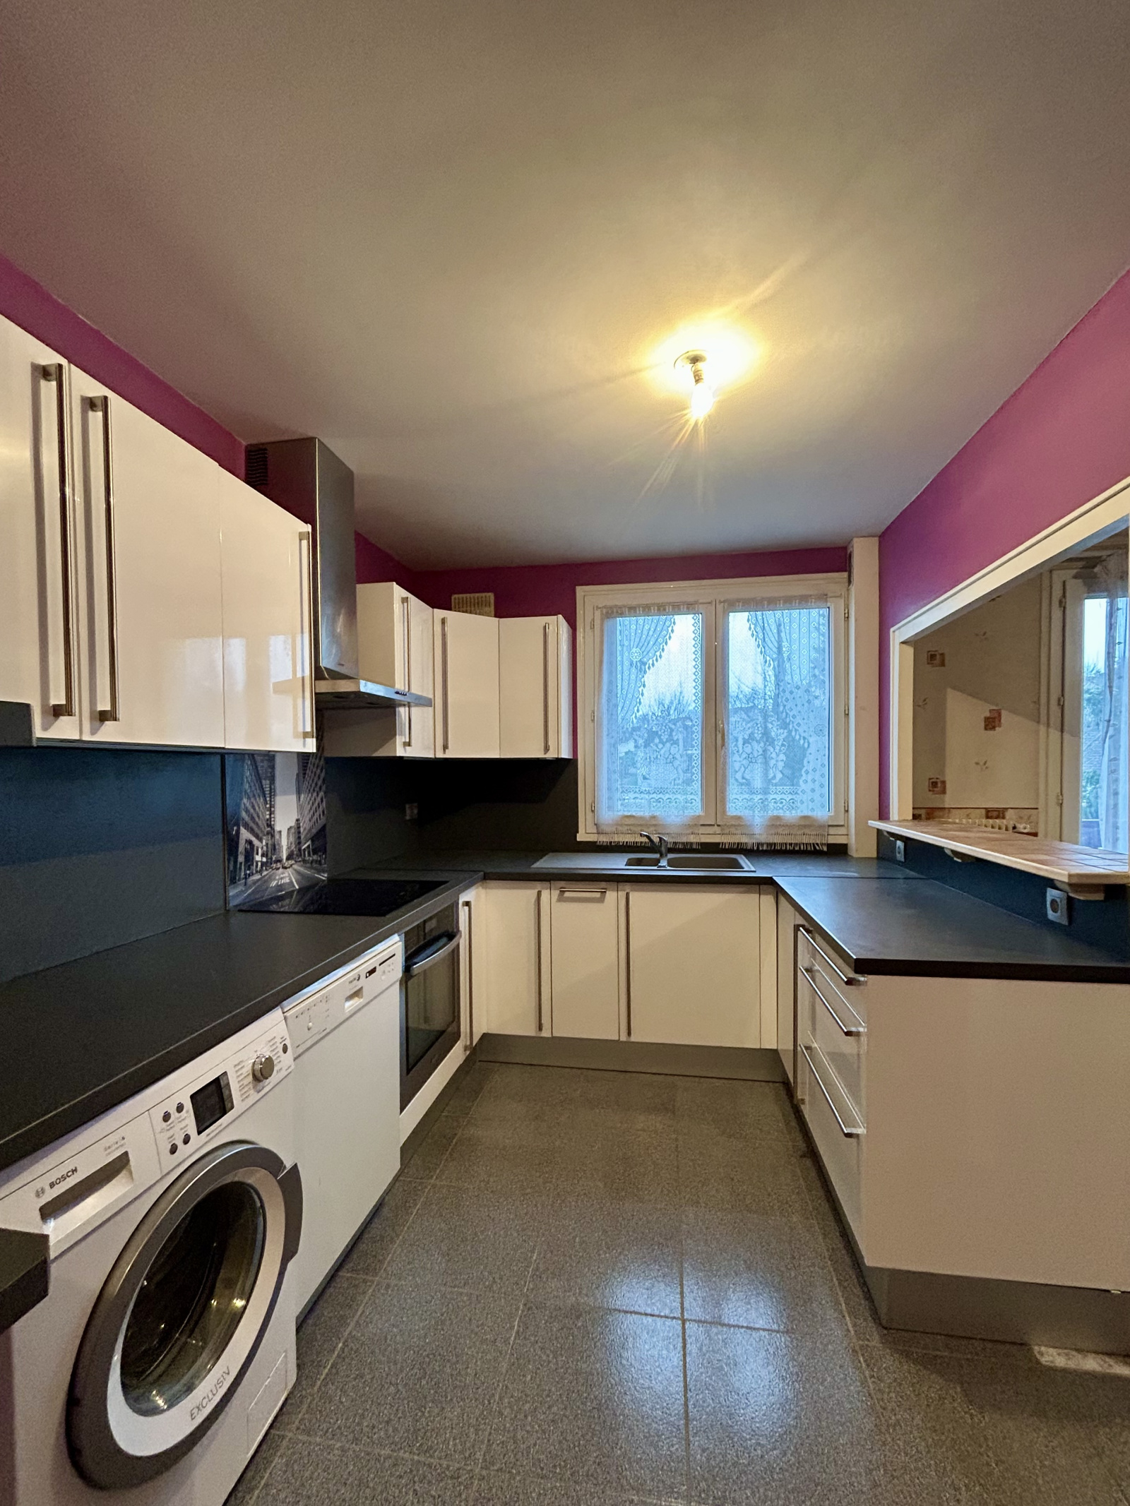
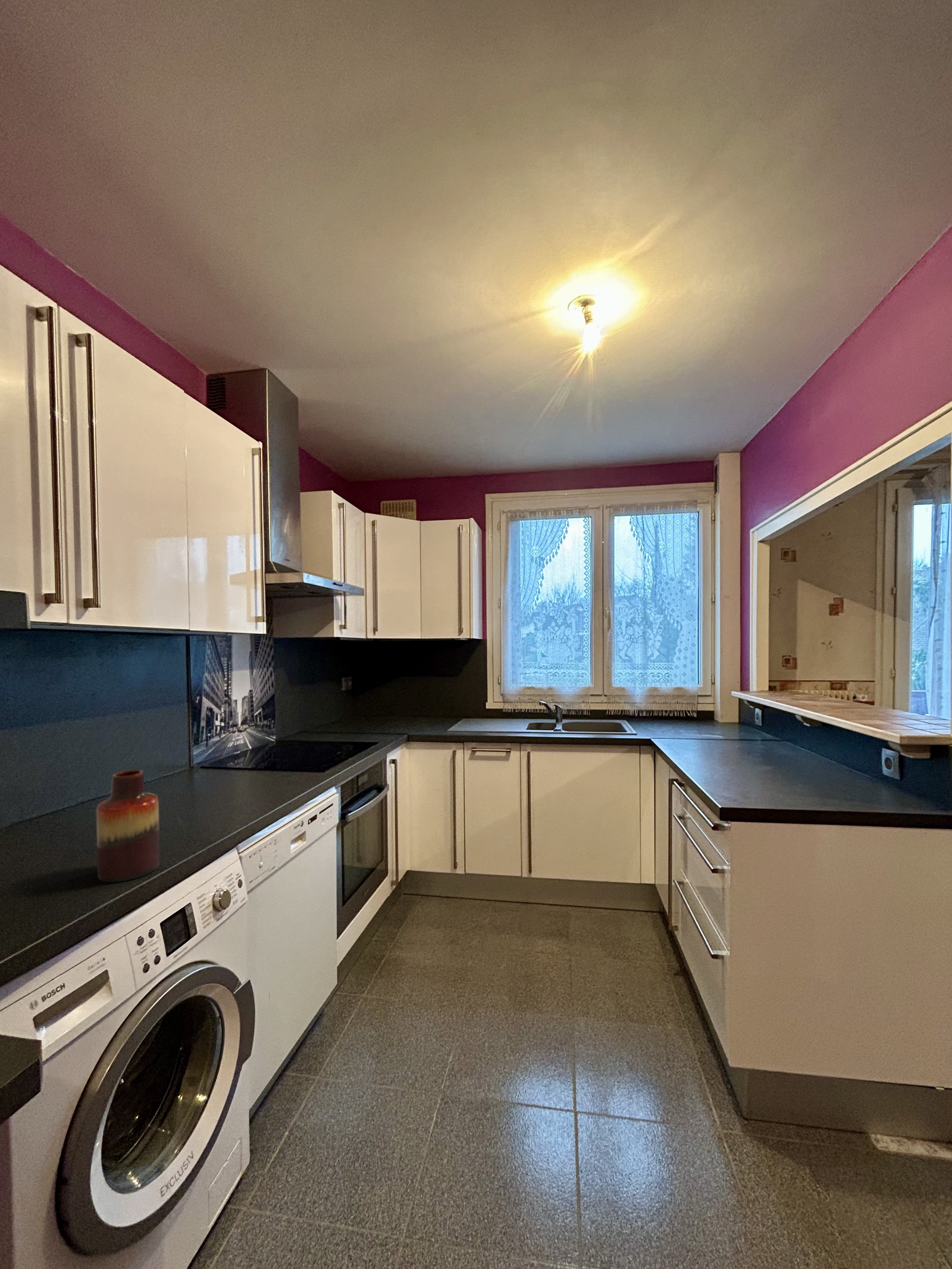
+ vase (129, 822)
